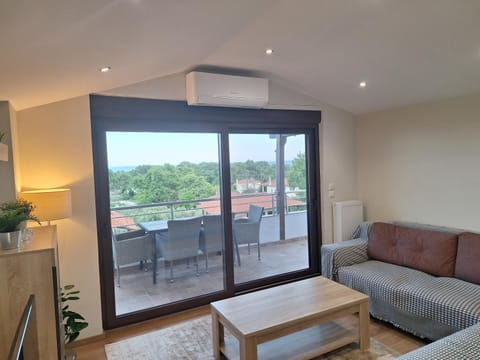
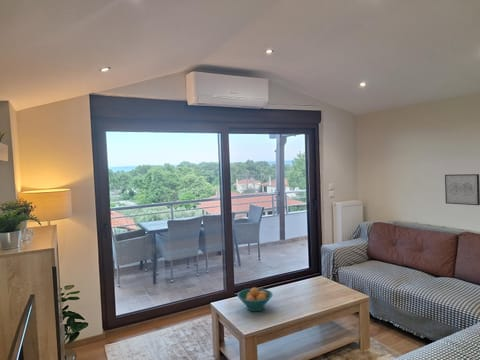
+ wall art (461, 189)
+ fruit bowl (255, 298)
